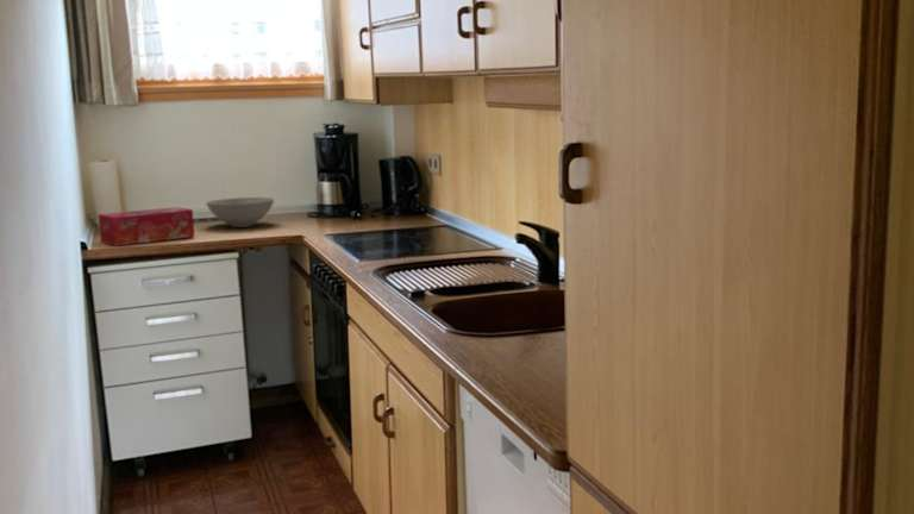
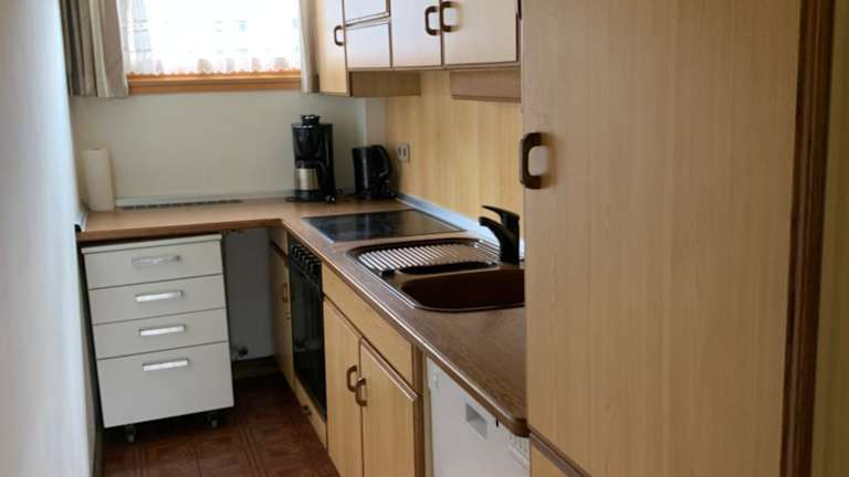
- tissue box (146, 225)
- bowl (240, 213)
